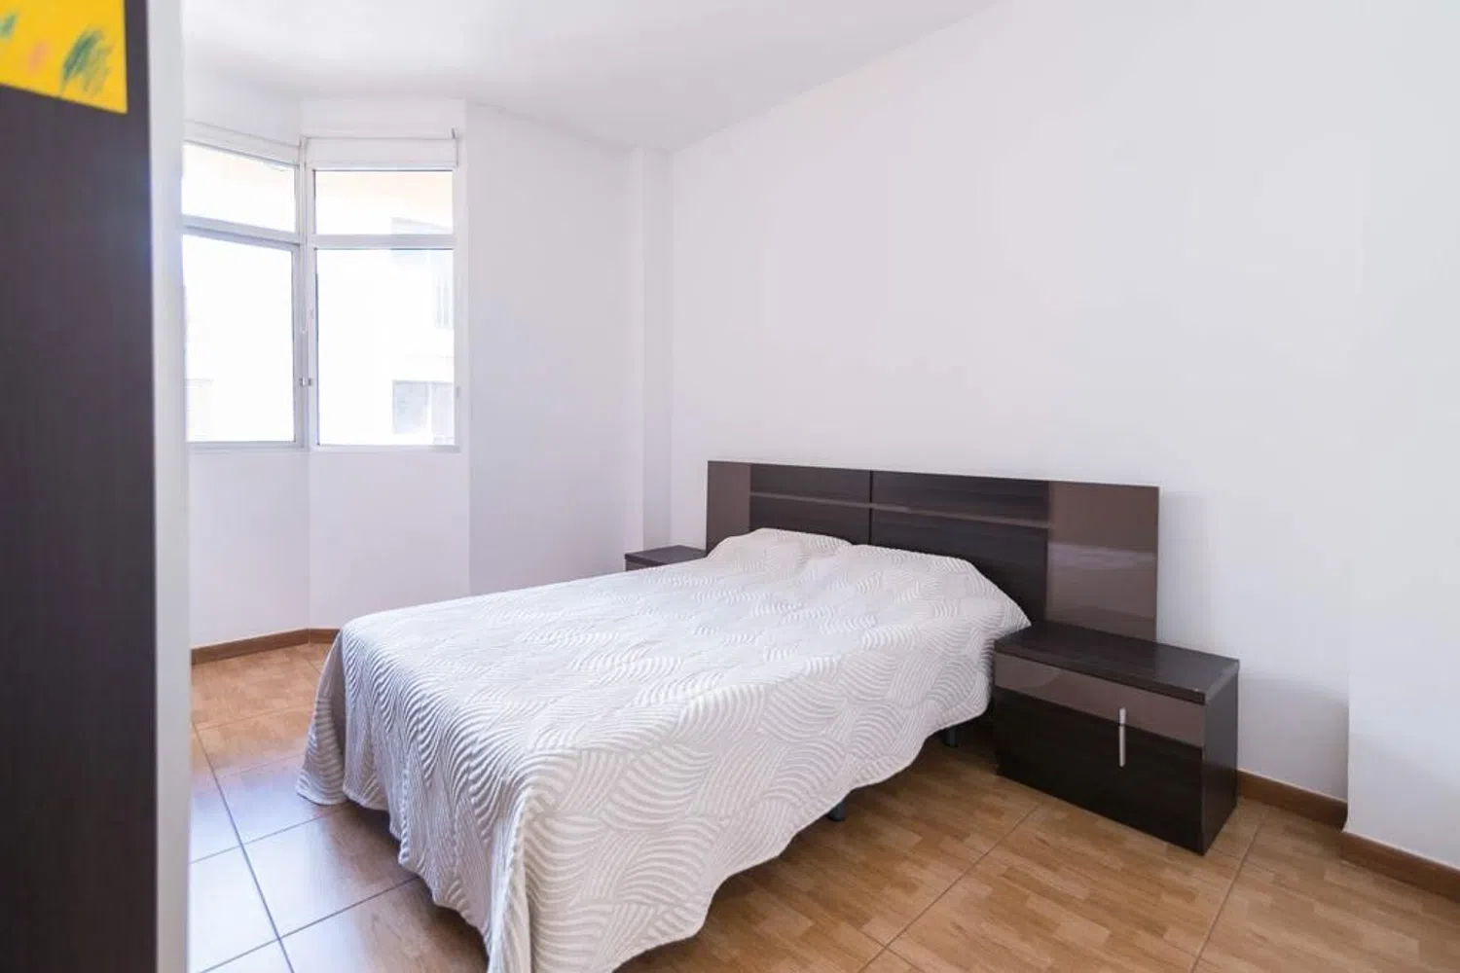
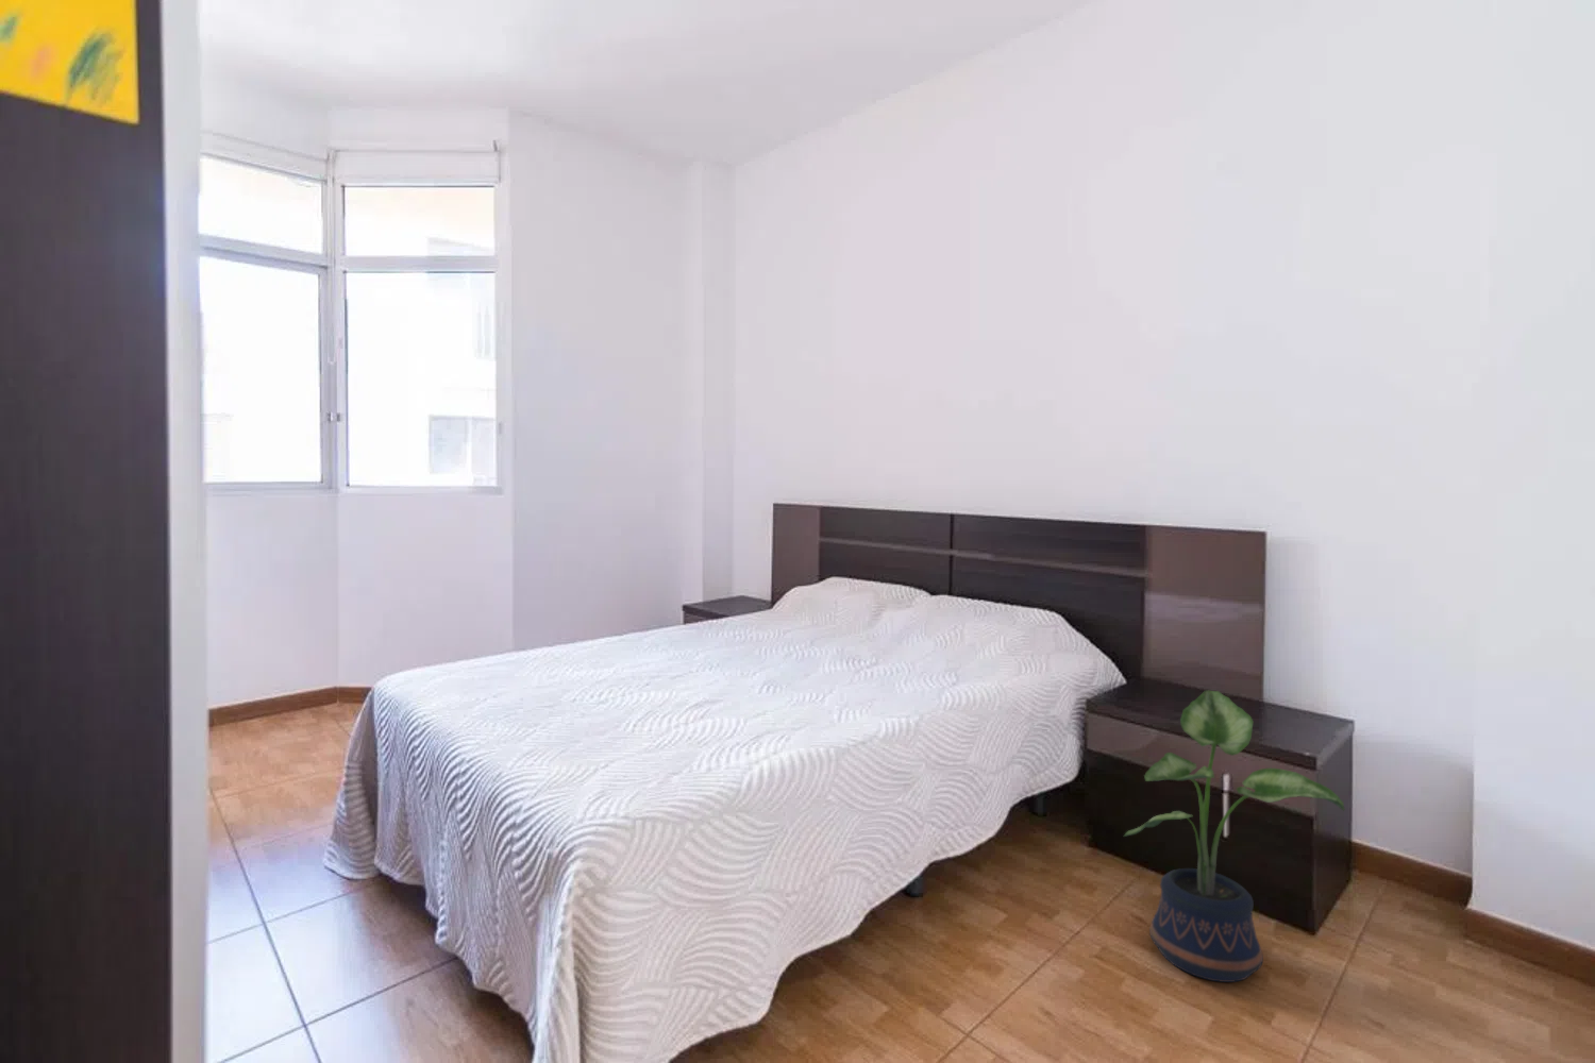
+ potted plant (1220, 834)
